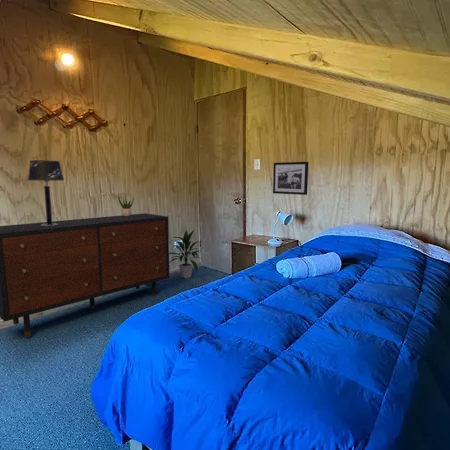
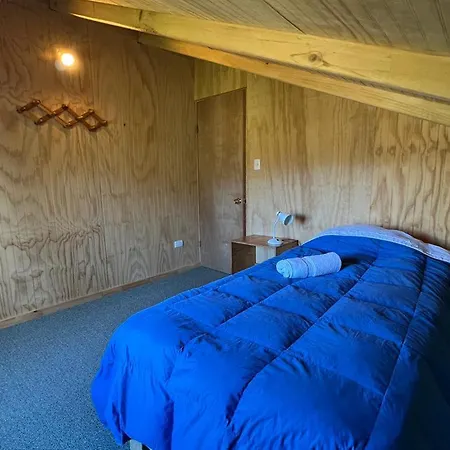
- table lamp (47, 193)
- picture frame (289, 178)
- dresser (90, 266)
- potted plant (125, 204)
- indoor plant (185, 254)
